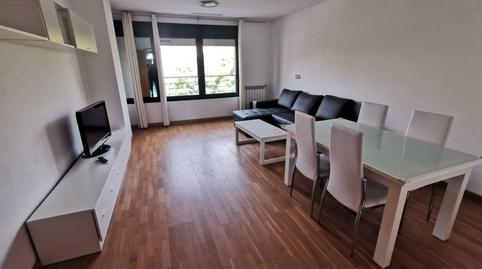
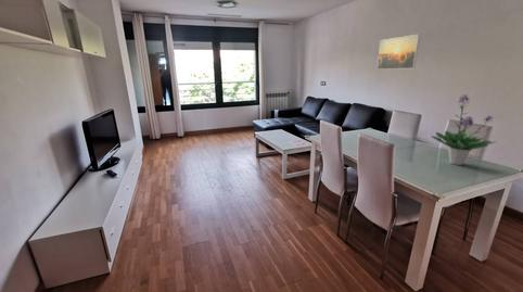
+ potted plant (462, 130)
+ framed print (396, 53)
